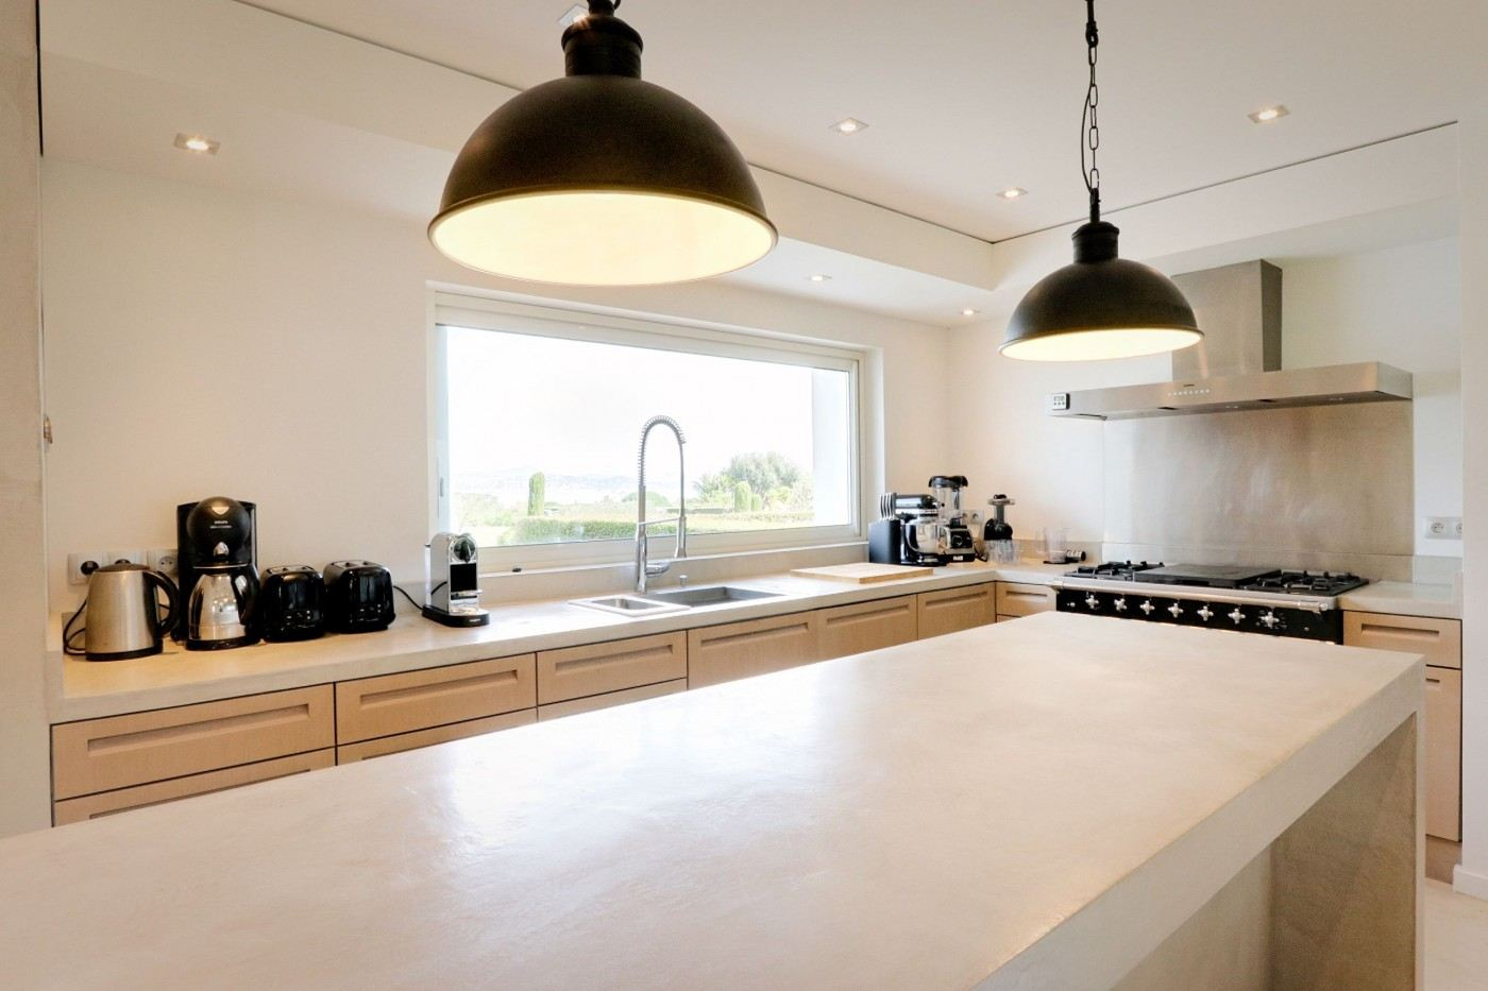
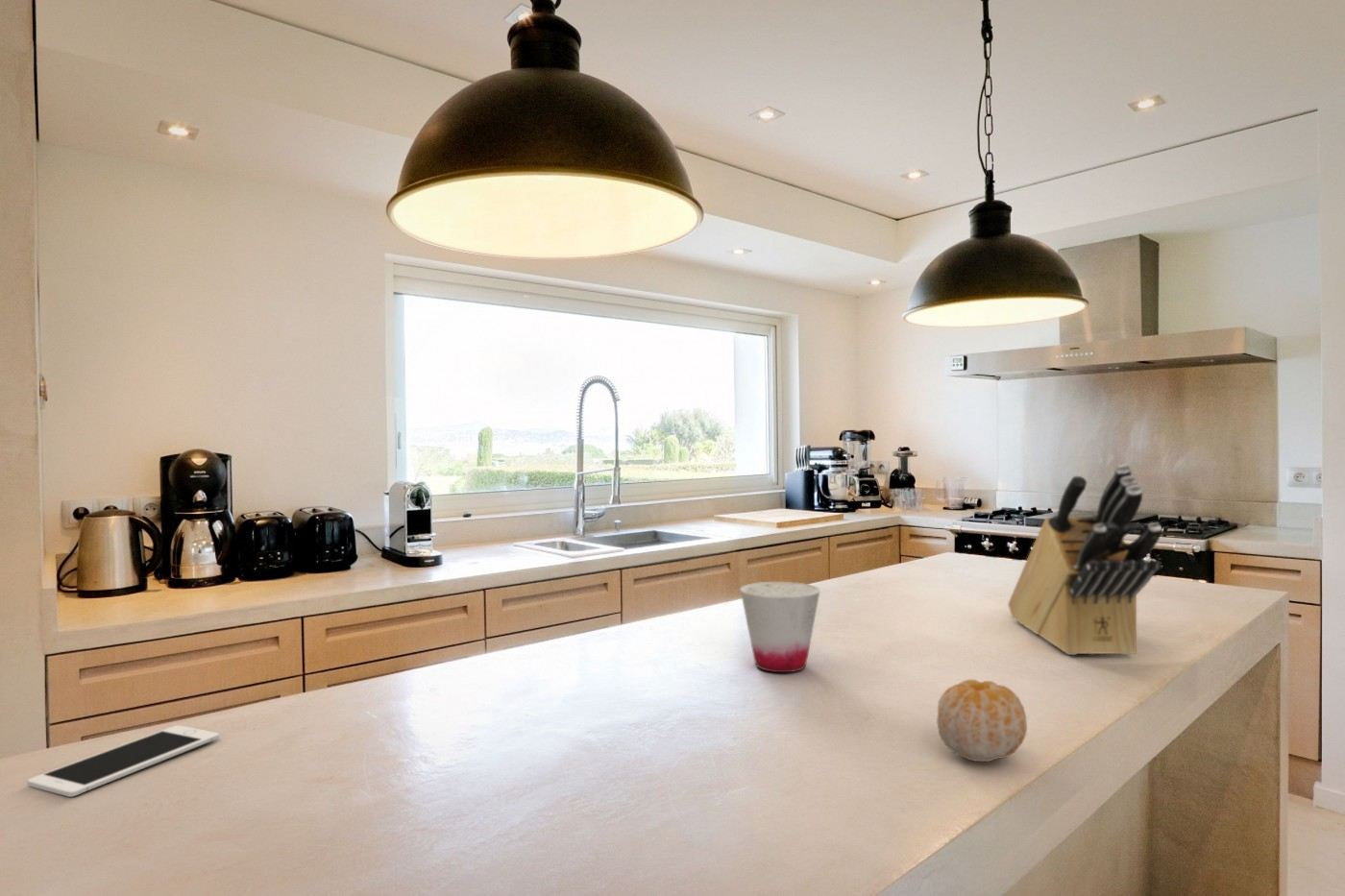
+ cup (780, 627)
+ knife block (1076, 552)
+ cell phone (130, 757)
+ fruit (981, 719)
